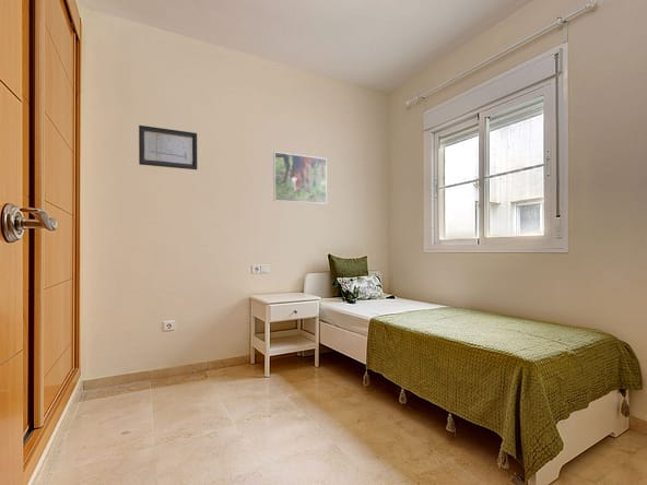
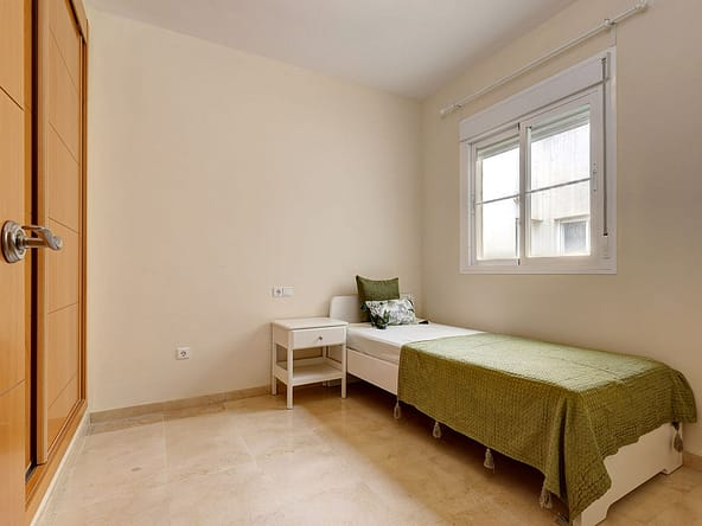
- wall art (168, 147)
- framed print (301, 178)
